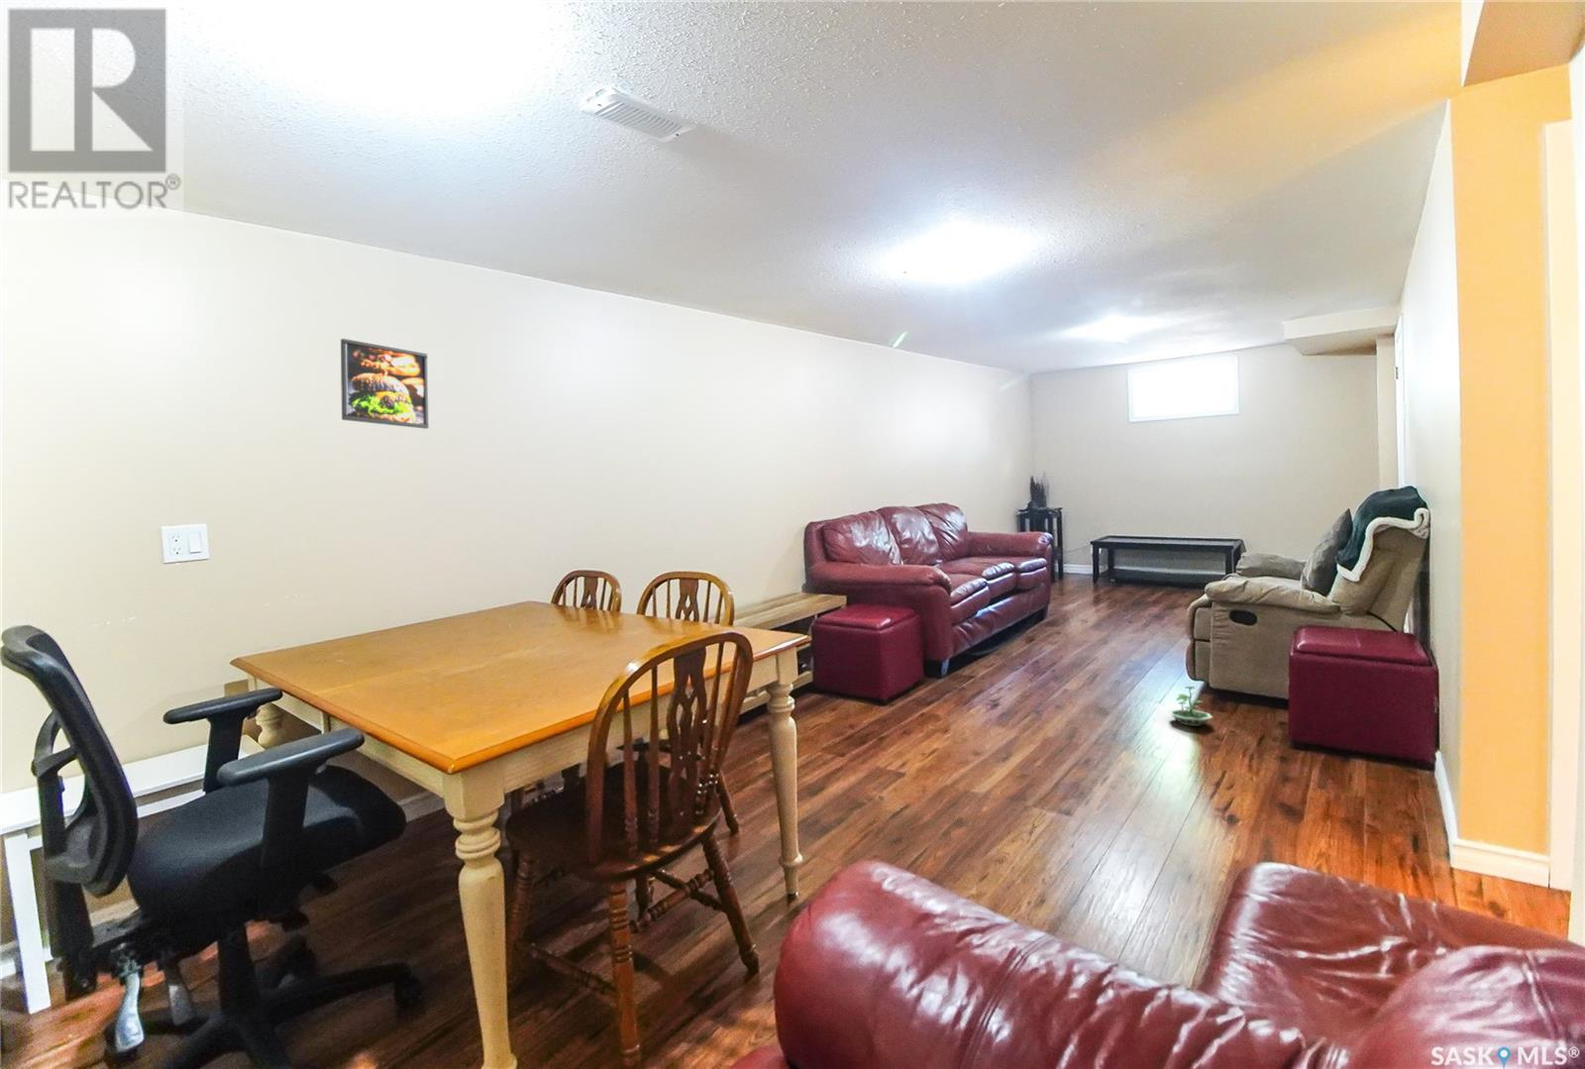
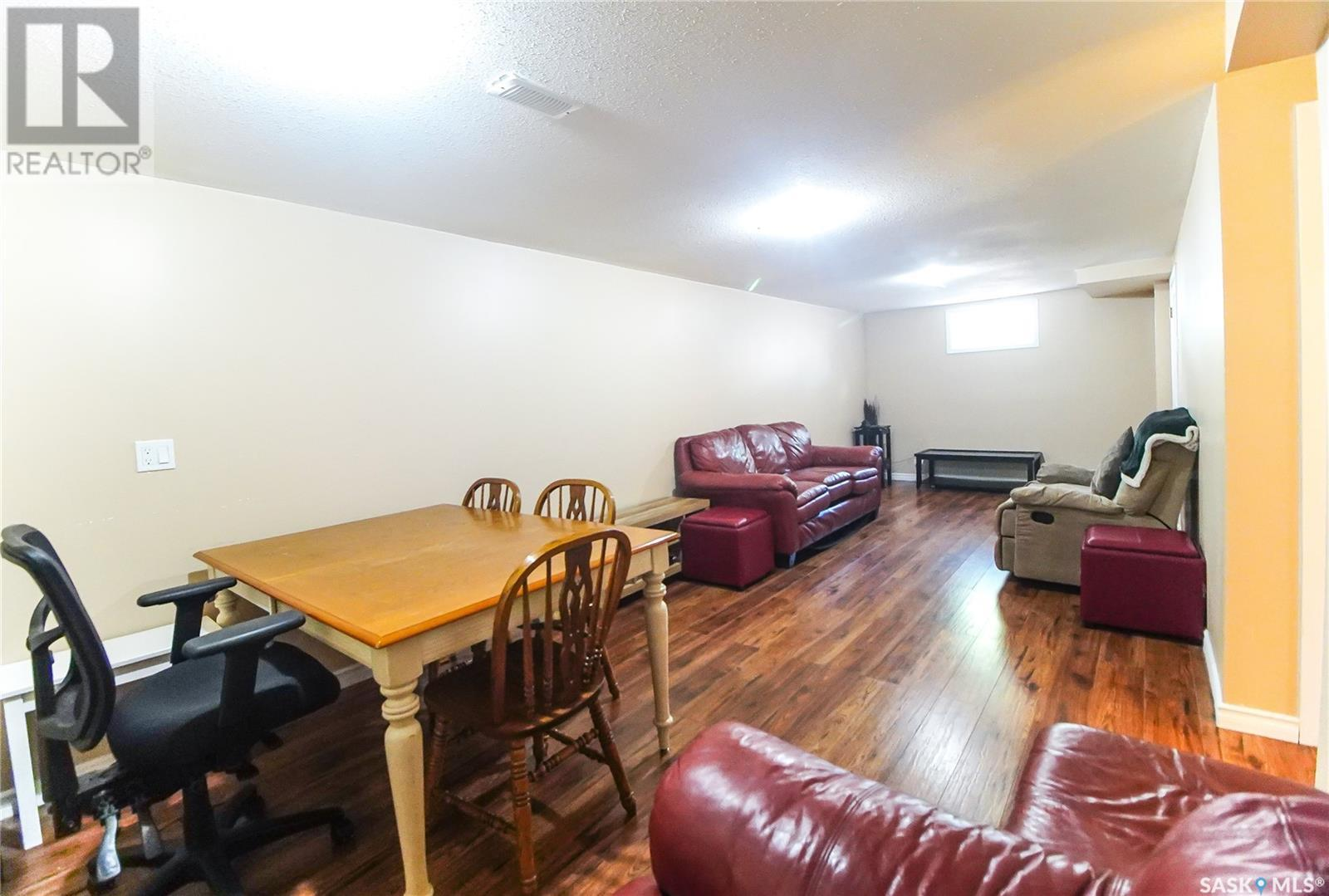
- terrarium (1190, 692)
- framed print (386, 385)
